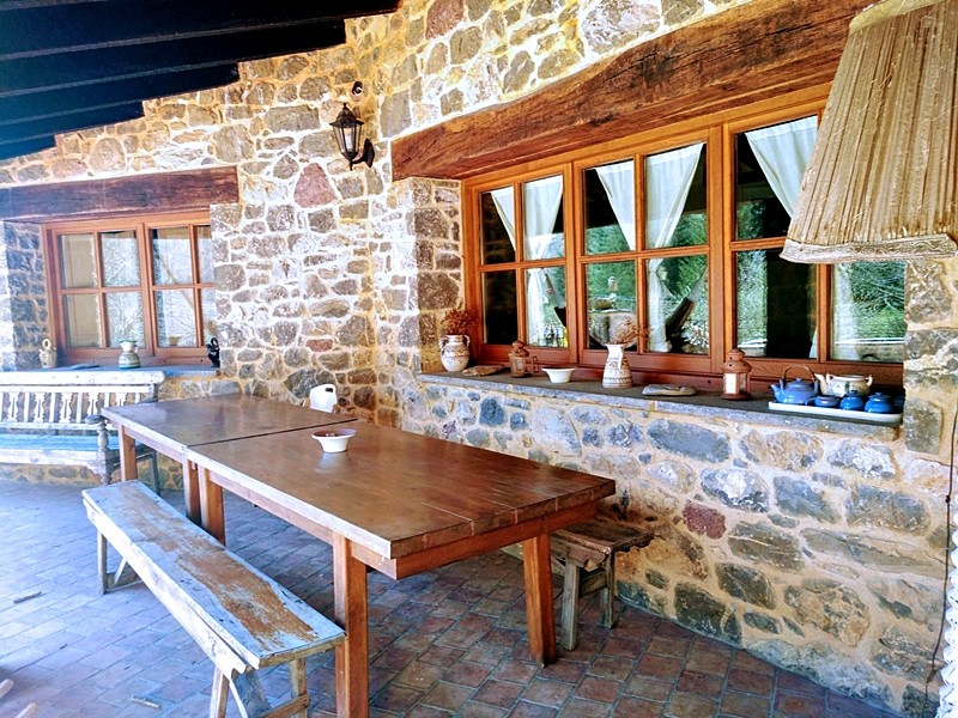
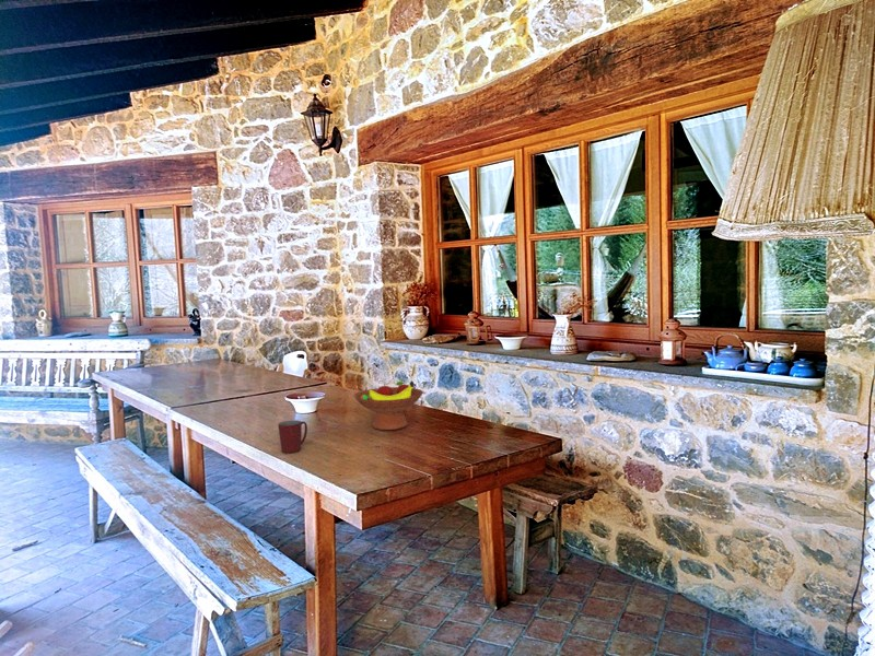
+ fruit bowl (388, 403)
+ mug (293, 435)
